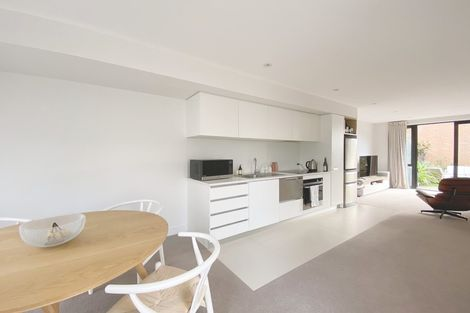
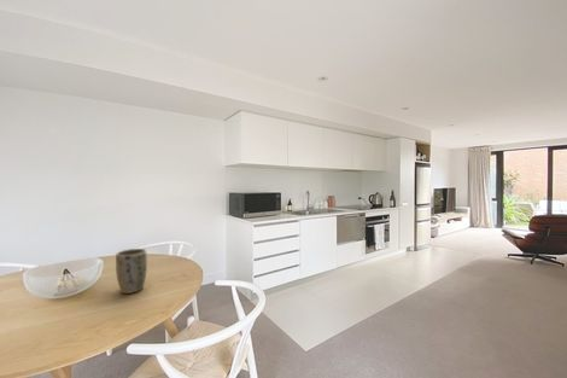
+ plant pot (131, 271)
